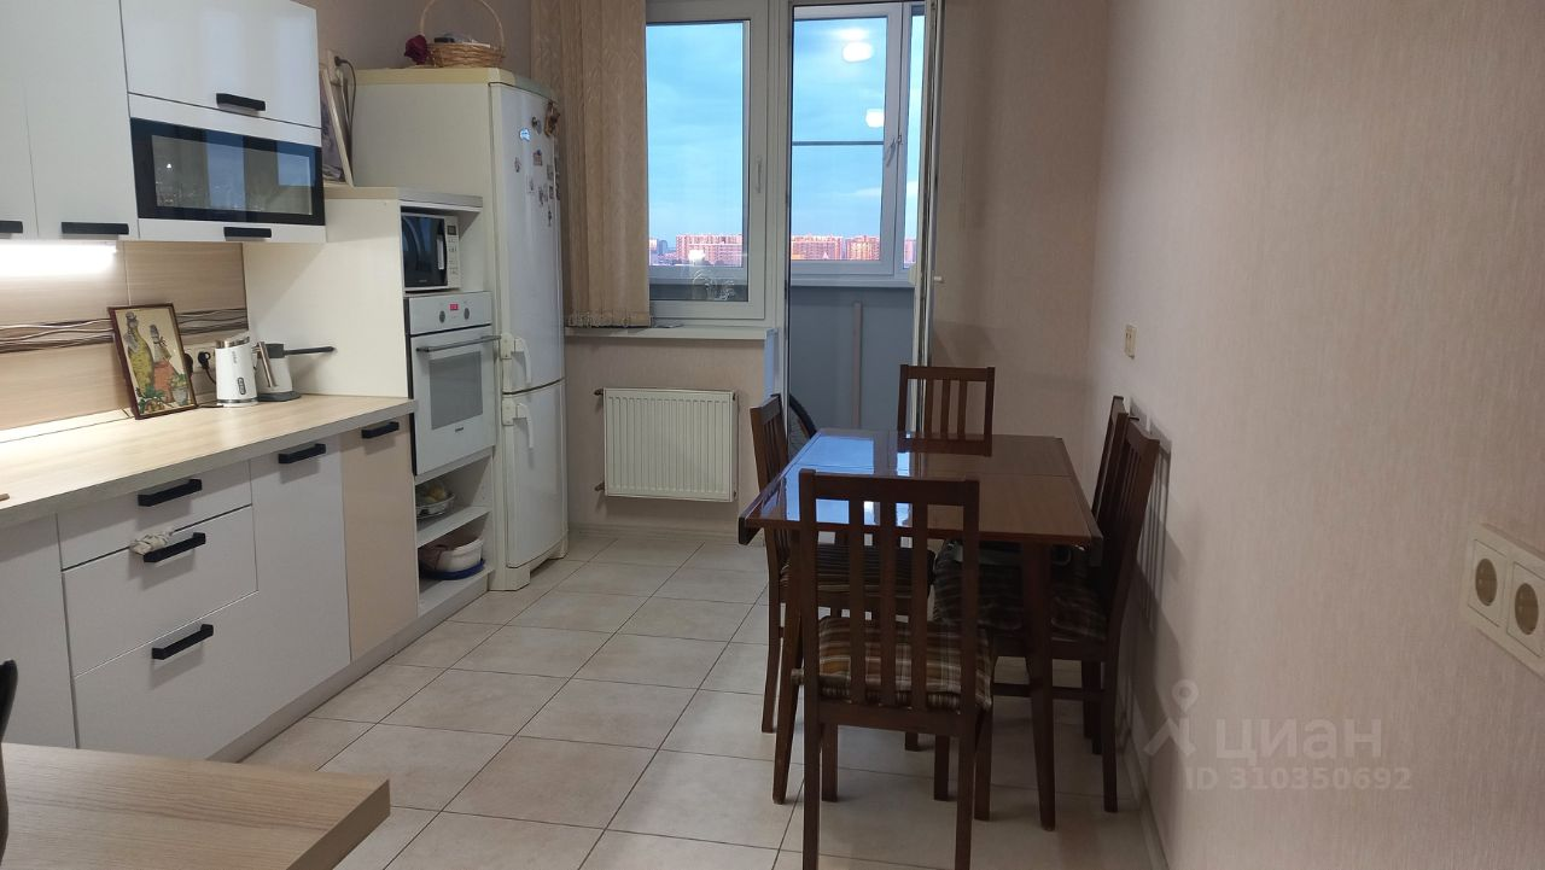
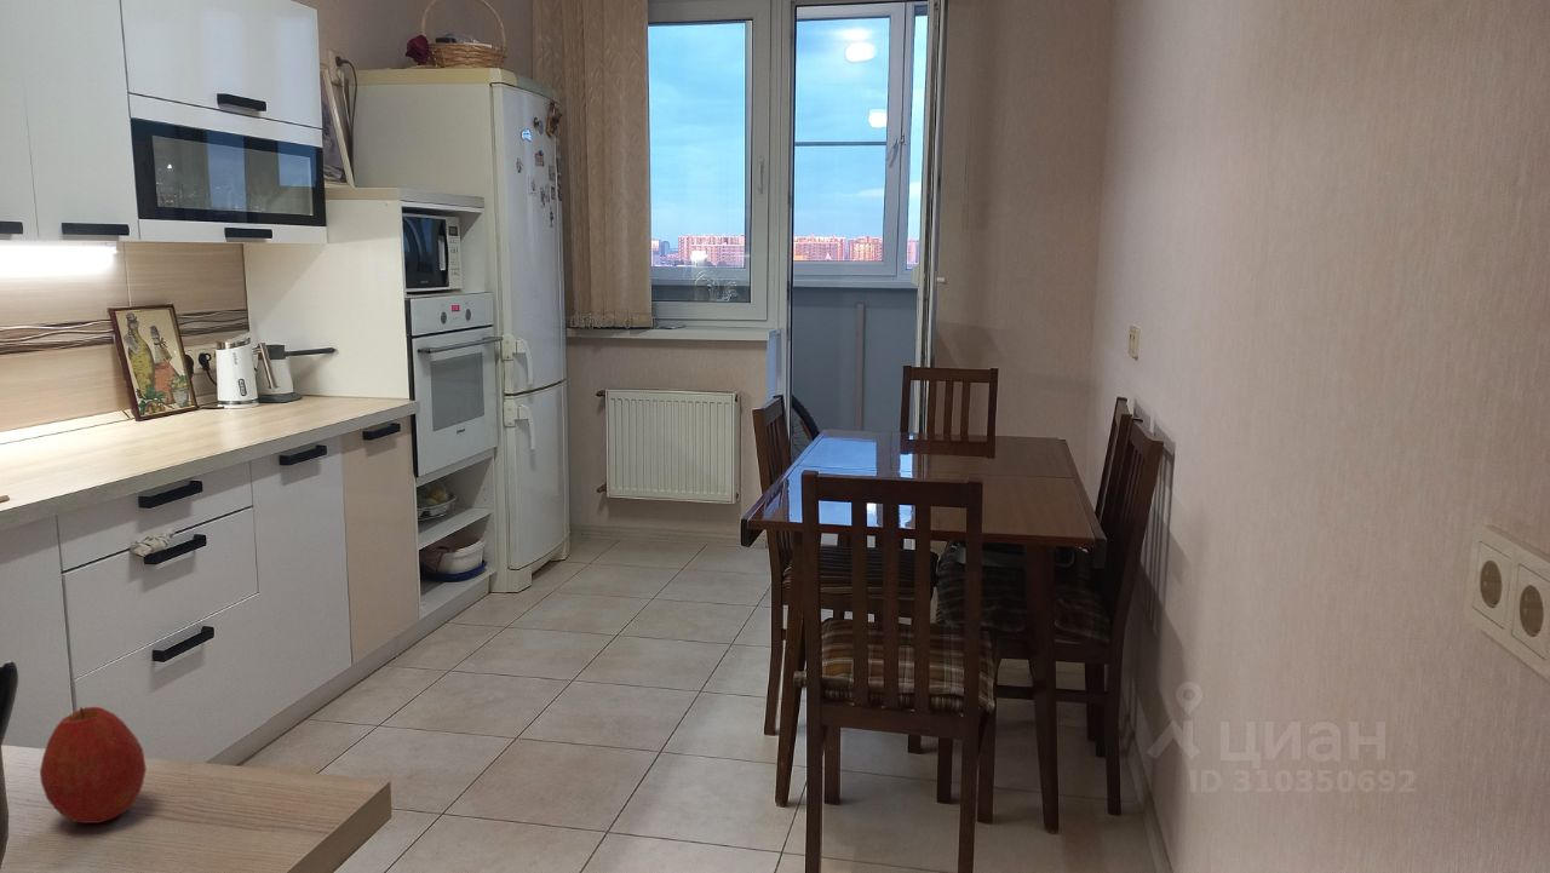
+ apple (93, 759)
